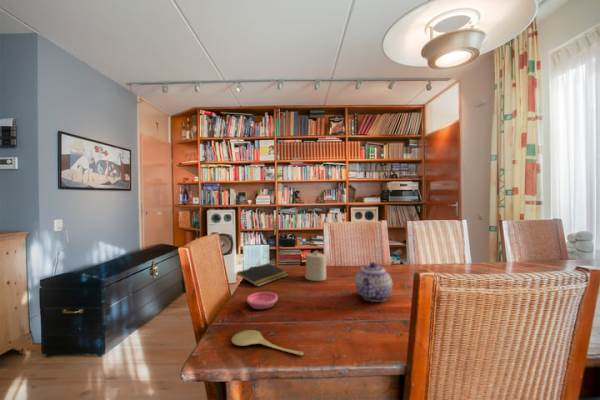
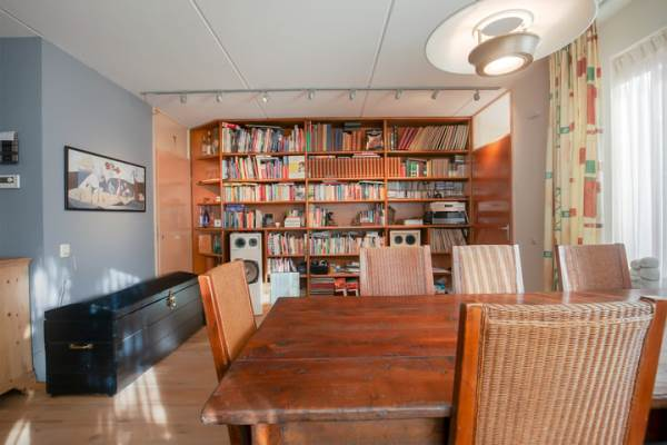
- candle (315, 264)
- spoon (266, 342)
- saucer (262, 300)
- teapot (373, 279)
- notepad (263, 273)
